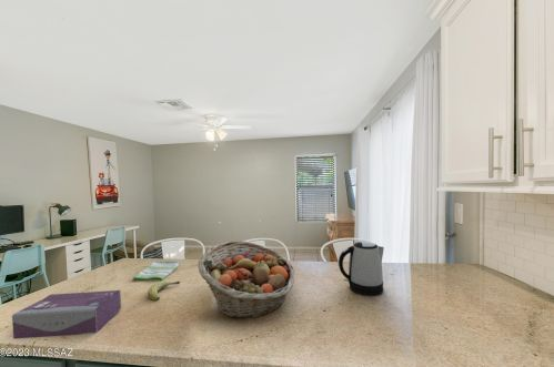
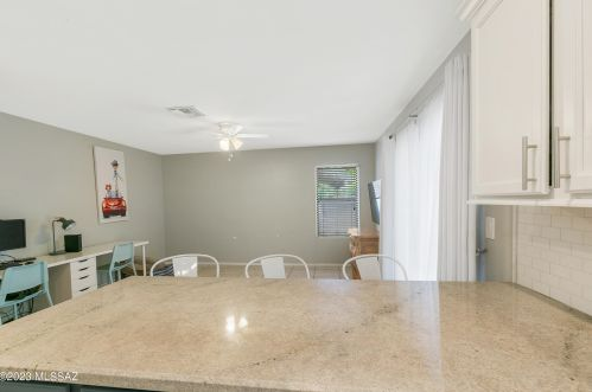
- kettle (361, 265)
- tissue box (71, 310)
- fruit basket (249, 273)
- dish towel (158, 269)
- fruit (161, 287)
